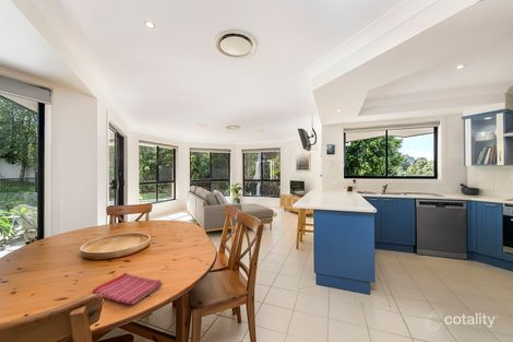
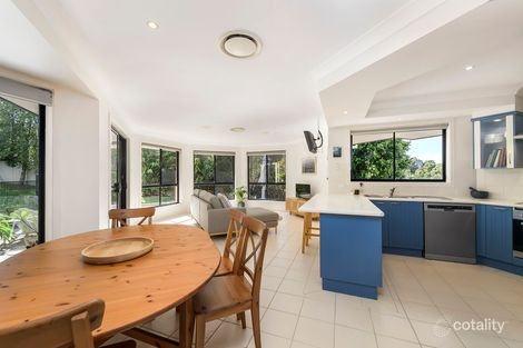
- dish towel (128, 286)
